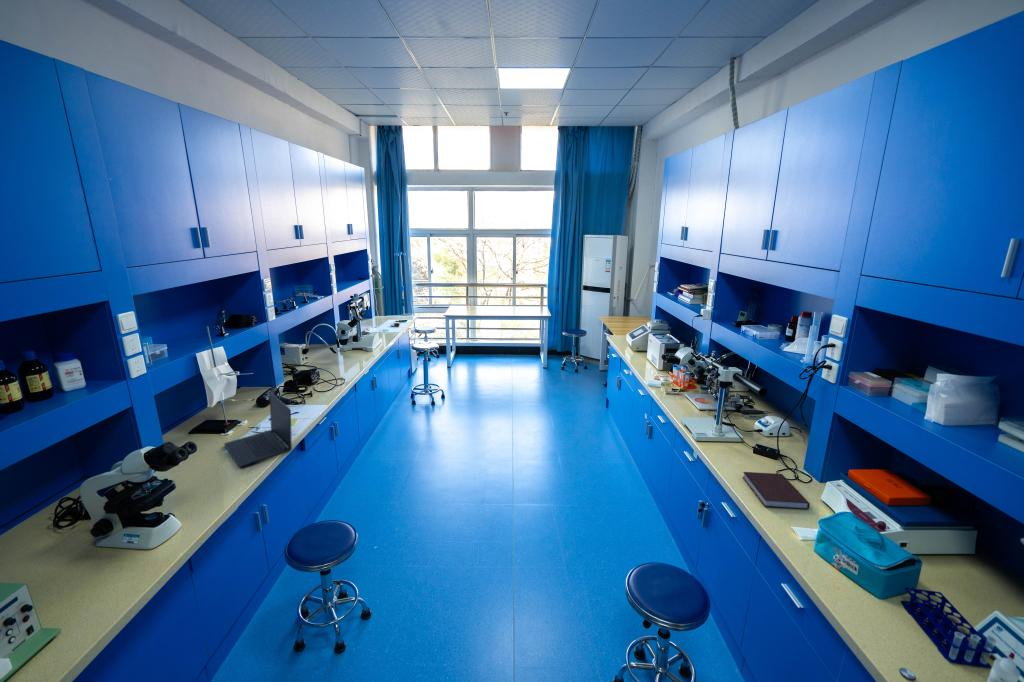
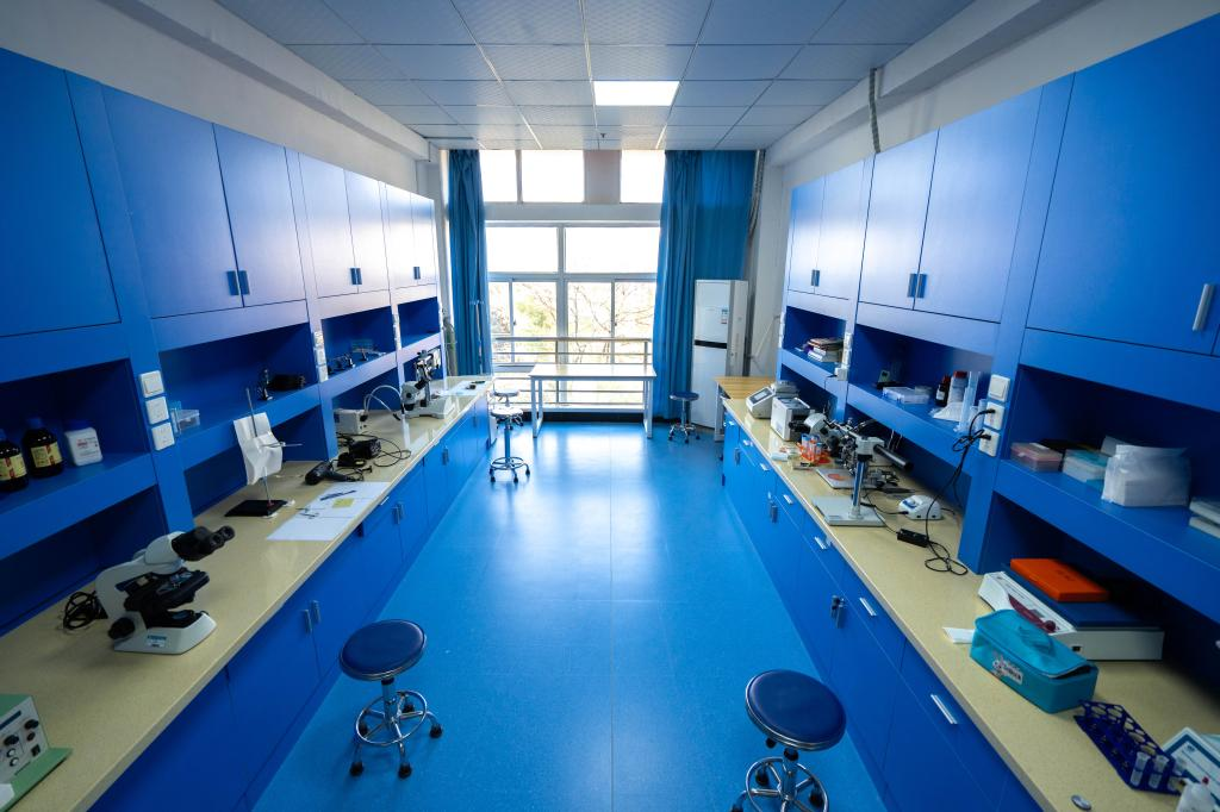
- laptop (258, 433)
- notebook (774, 489)
